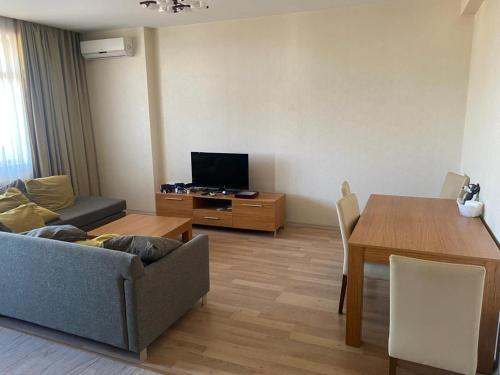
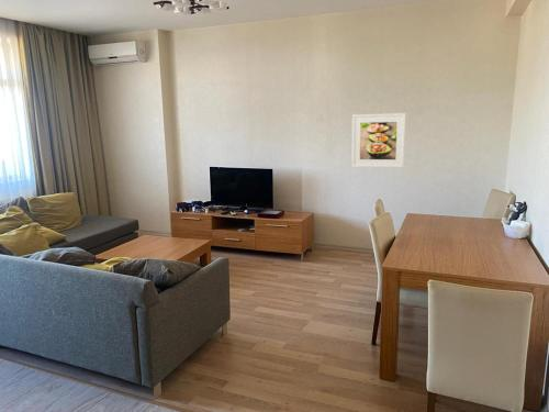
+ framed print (378, 141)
